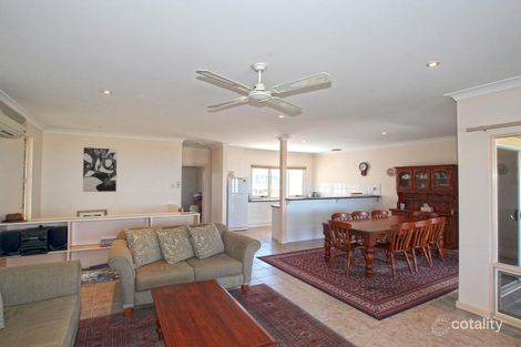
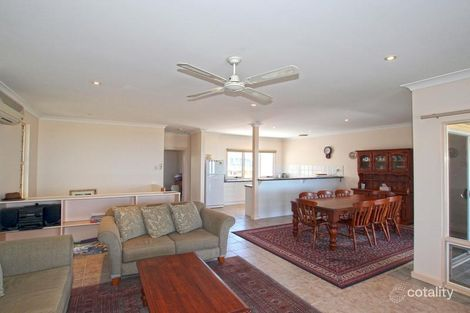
- wall art (100, 170)
